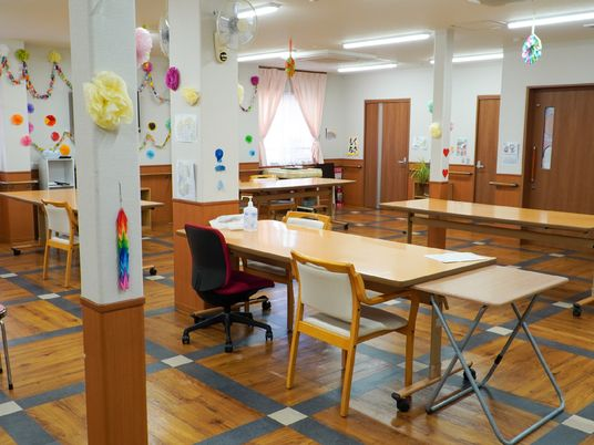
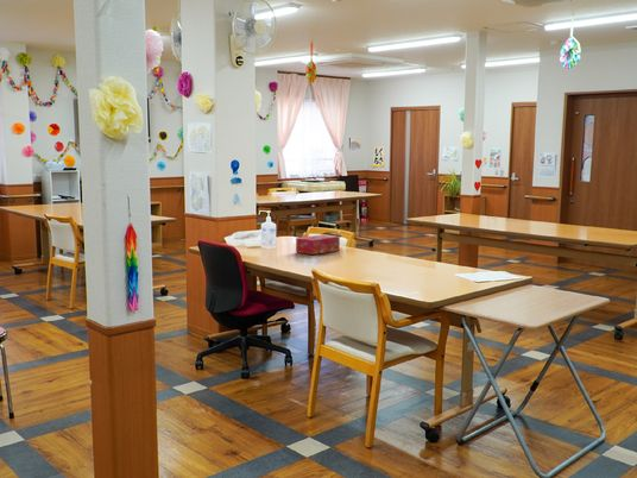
+ tissue box (317, 244)
